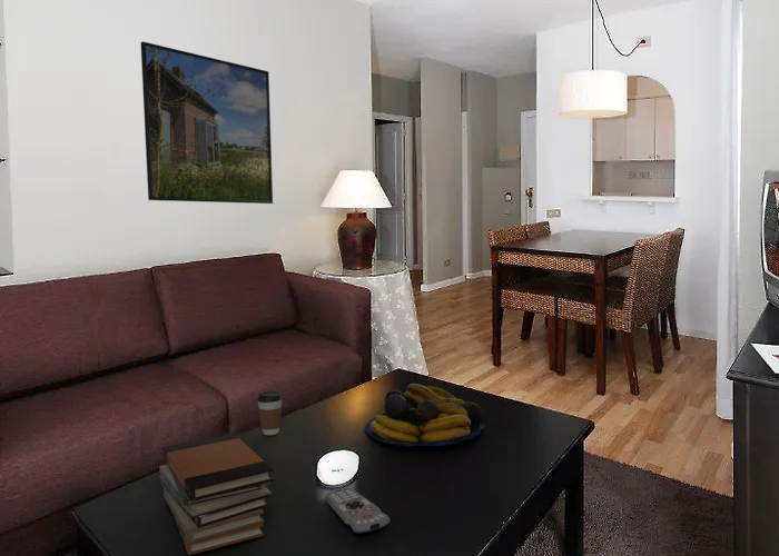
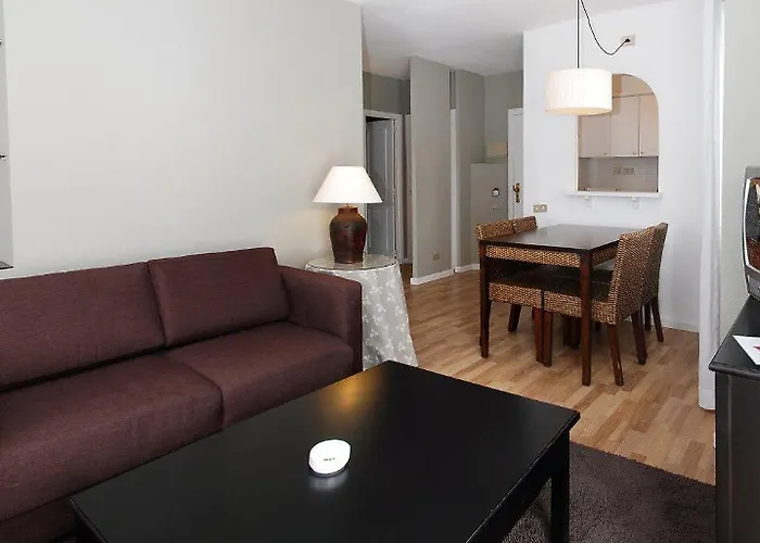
- remote control (354, 508)
- fruit bowl (423, 407)
- coffee cup (269, 413)
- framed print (213, 130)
- book stack (214, 487)
